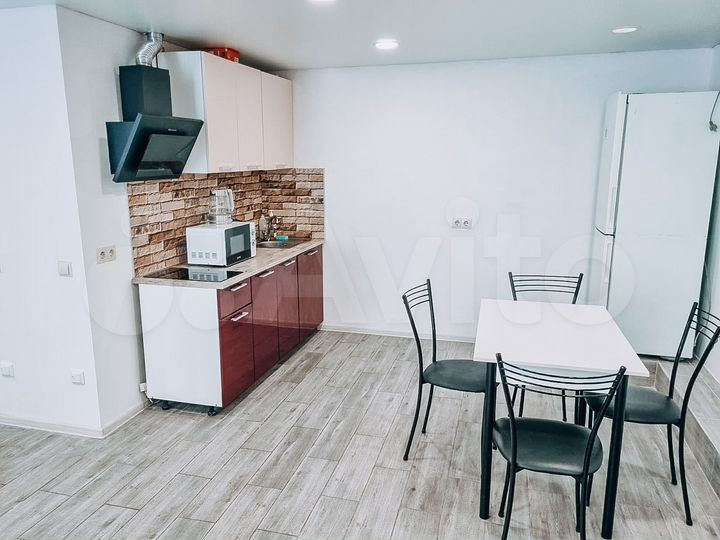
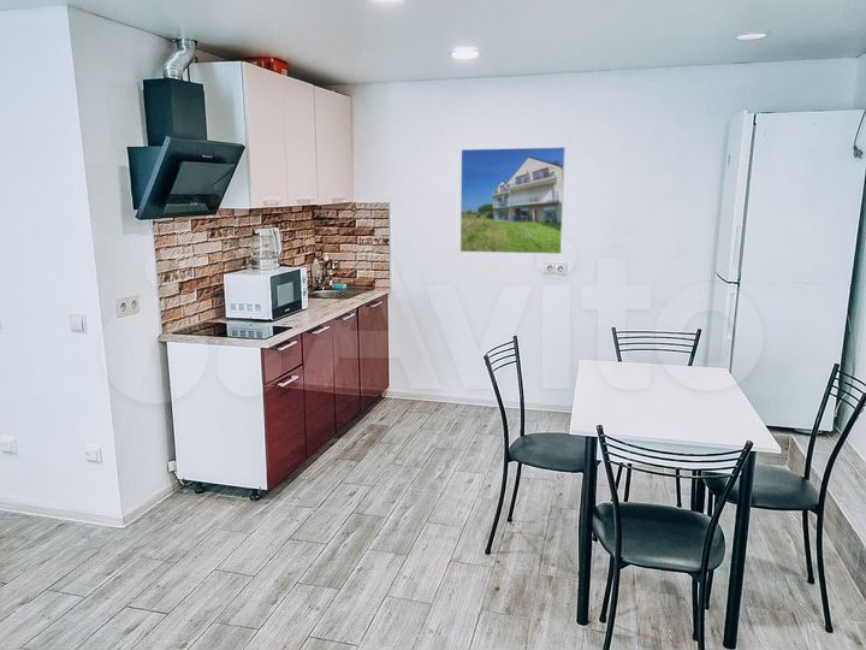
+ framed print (510, 201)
